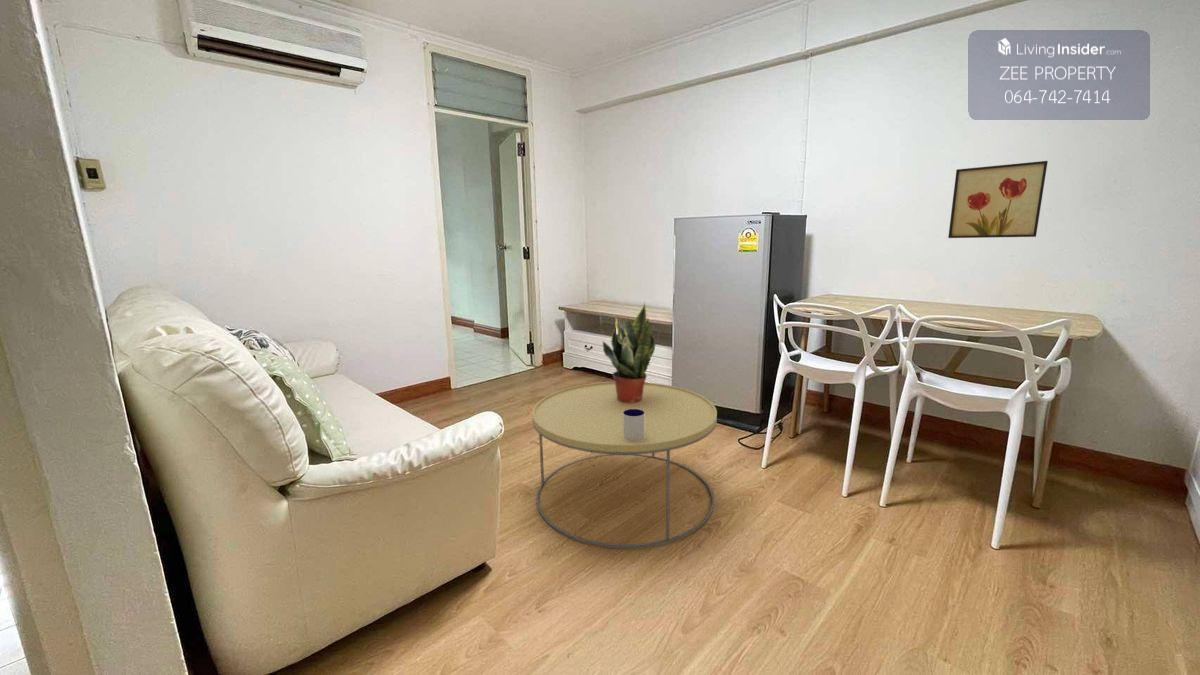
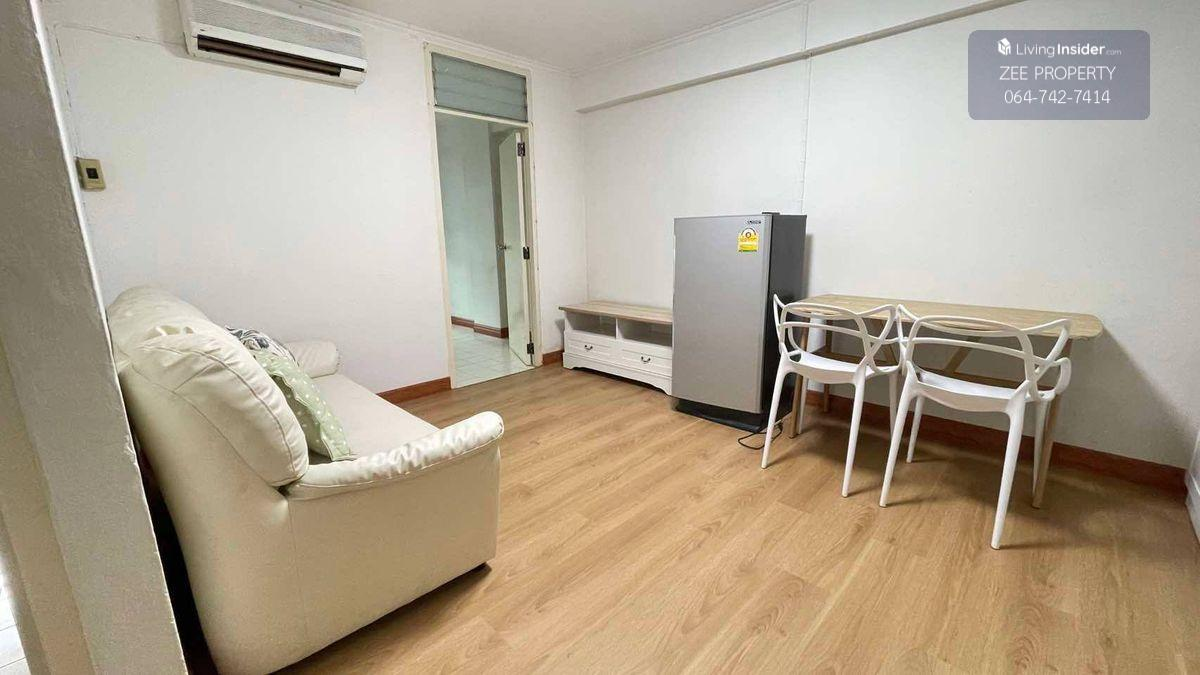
- mug (635, 420)
- wall art (995, 202)
- coffee table (624, 451)
- potted plant (624, 349)
